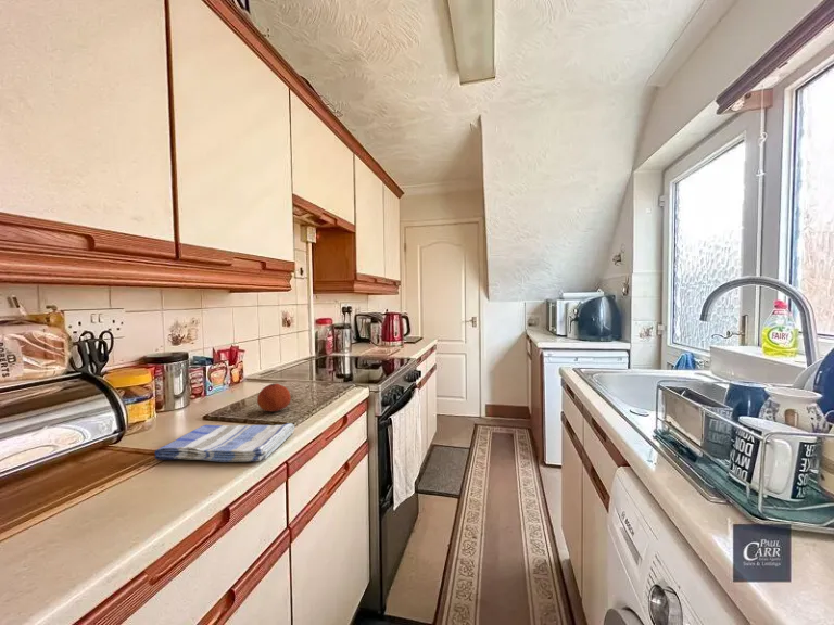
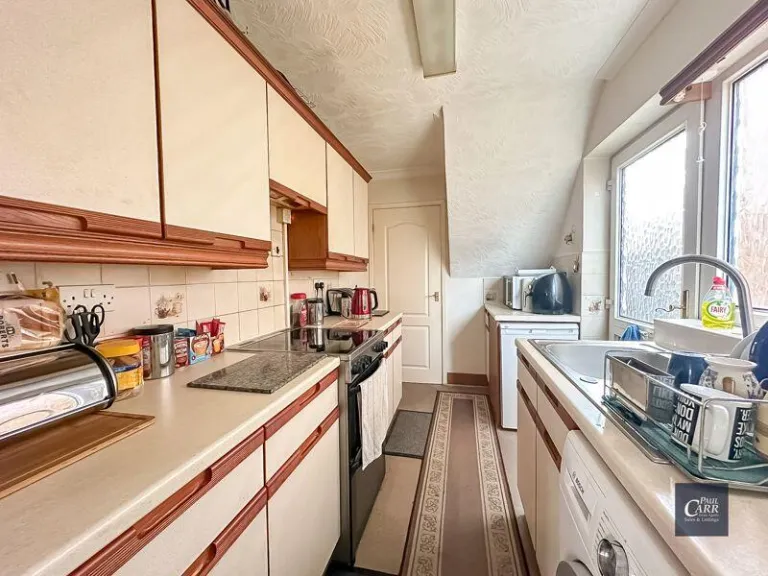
- dish towel (231, 438)
- fruit (274, 397)
